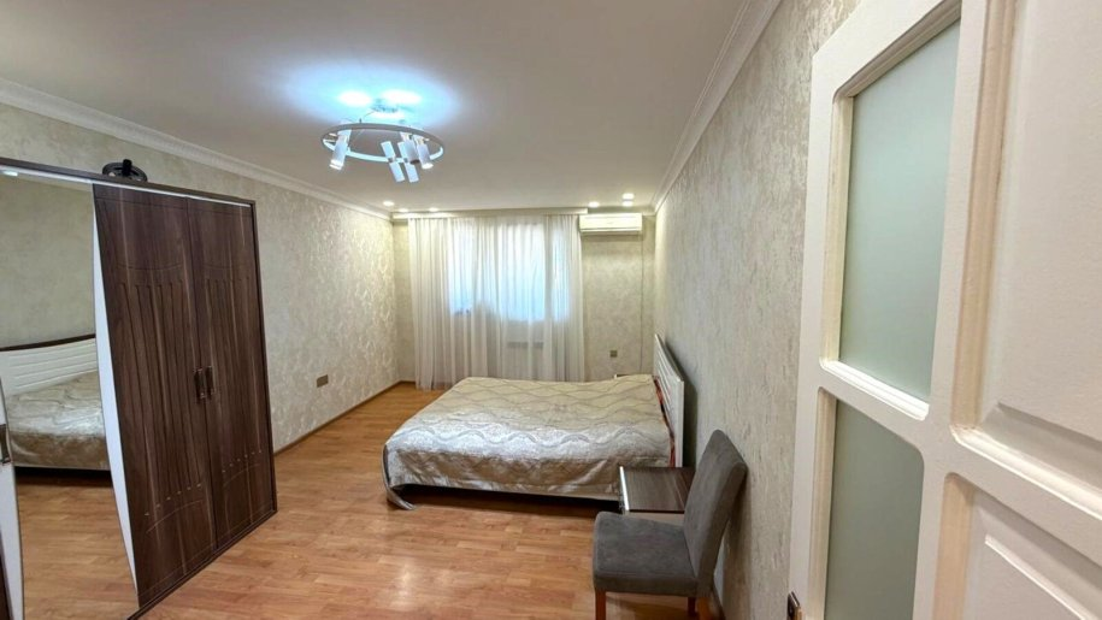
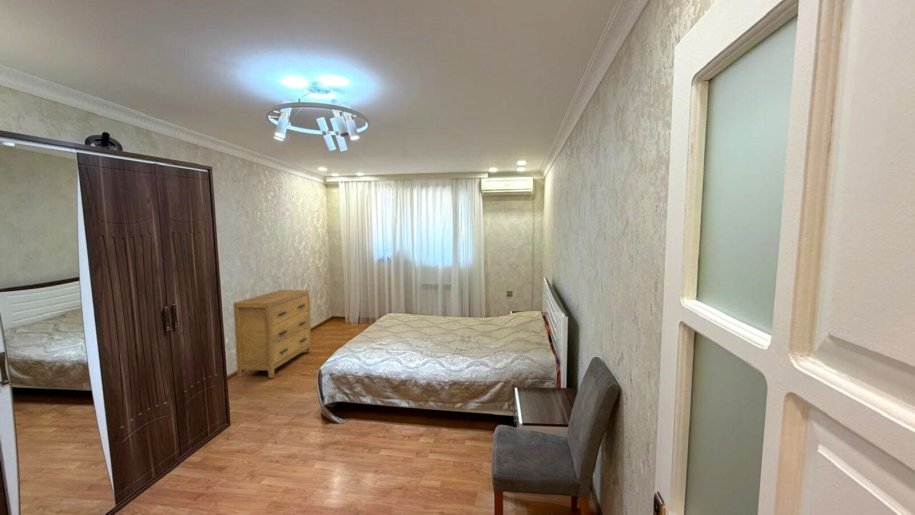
+ dresser (277, 329)
